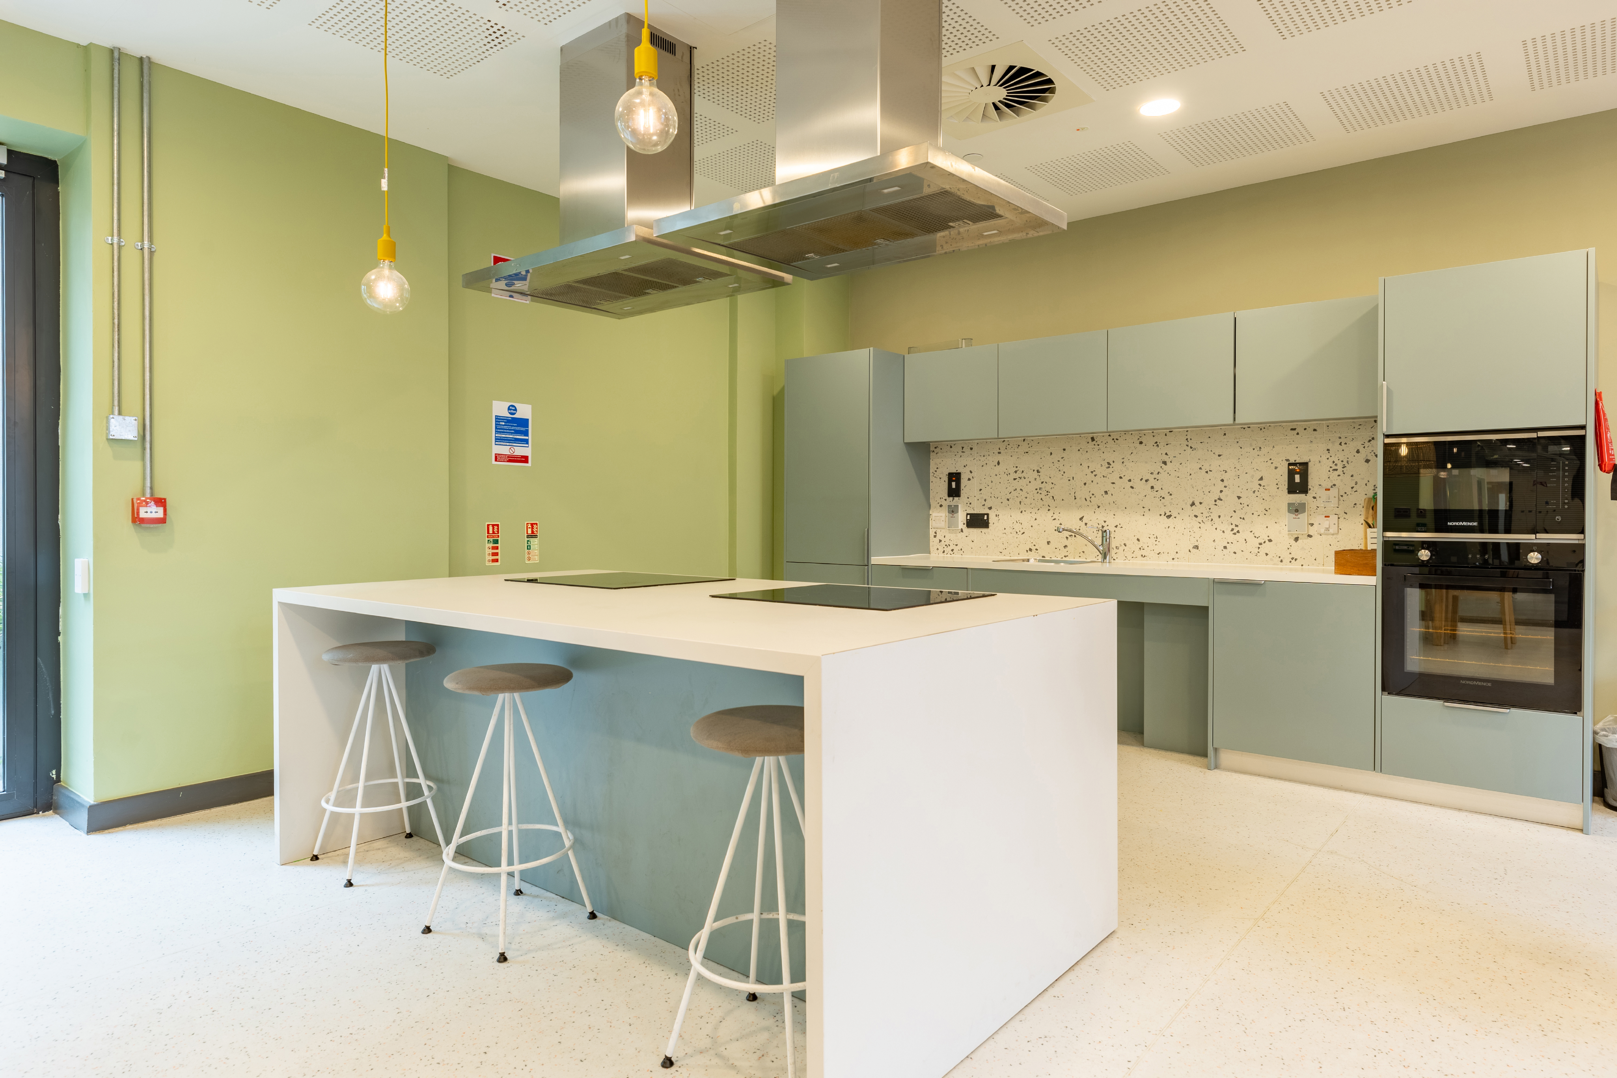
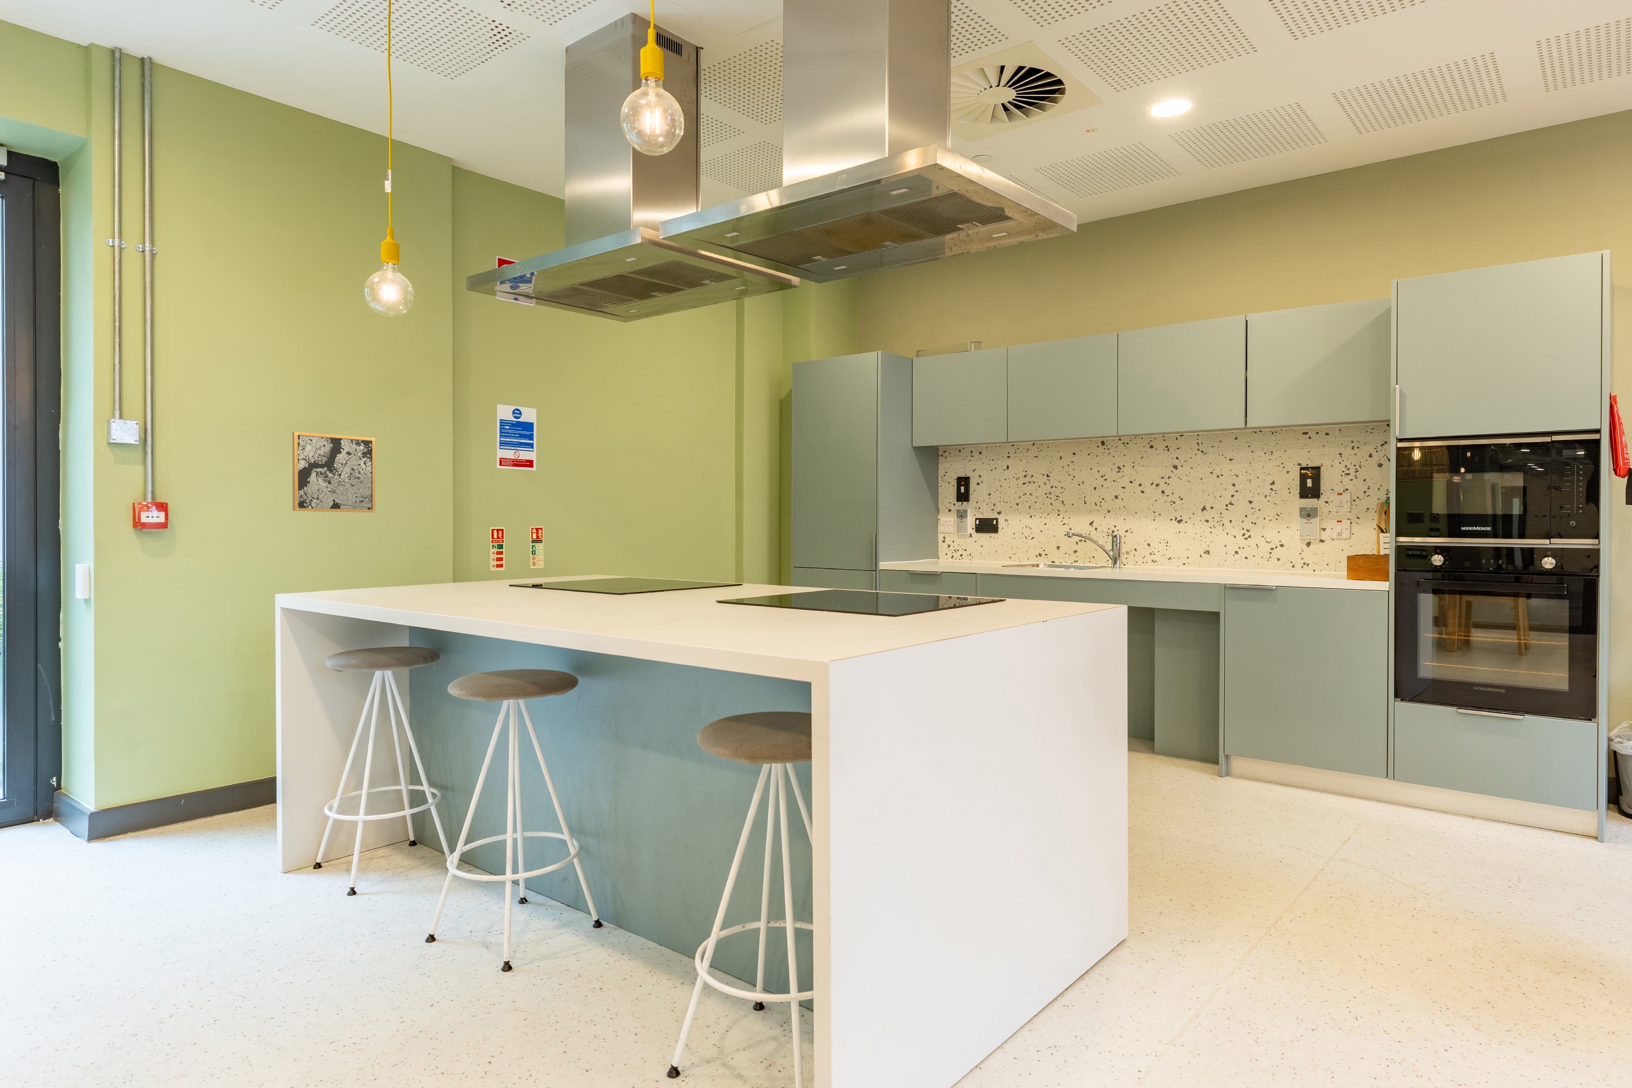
+ wall art (335, 474)
